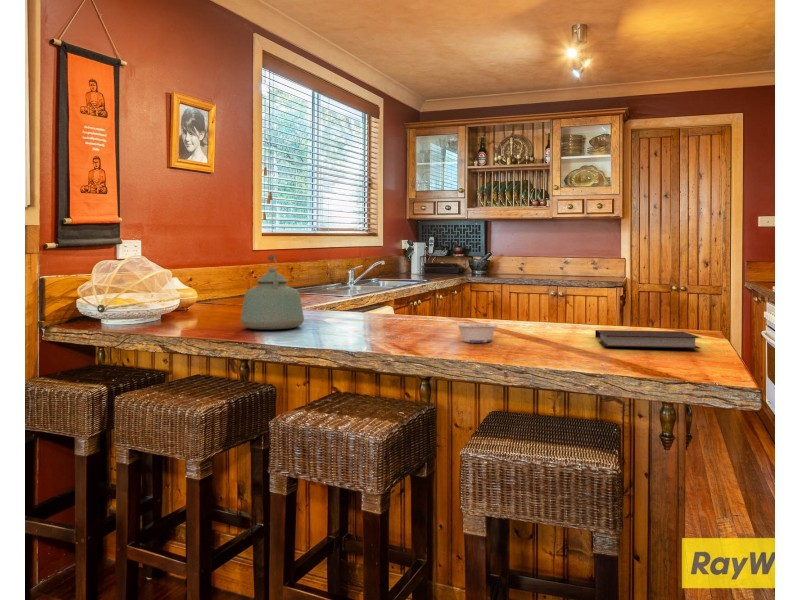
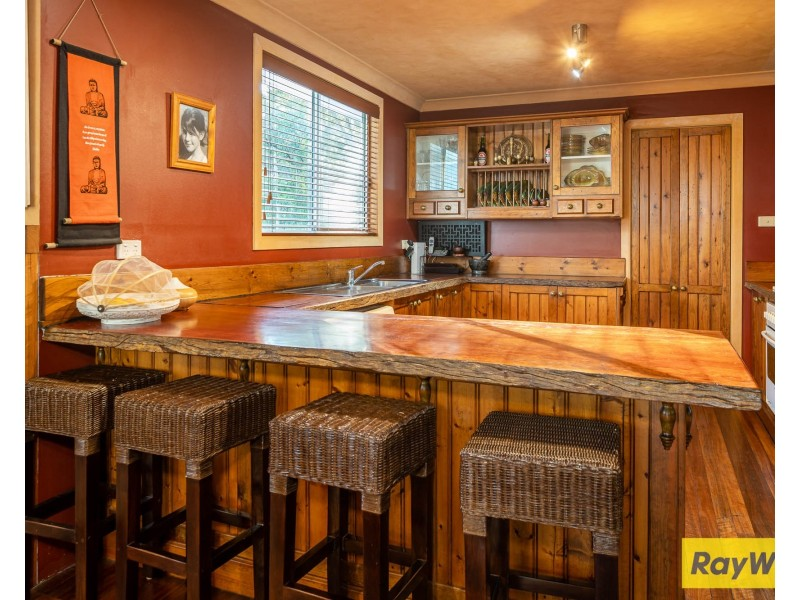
- notebook (644, 338)
- legume (476, 331)
- kettle (271, 290)
